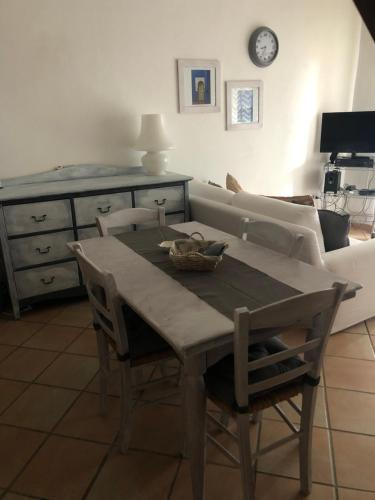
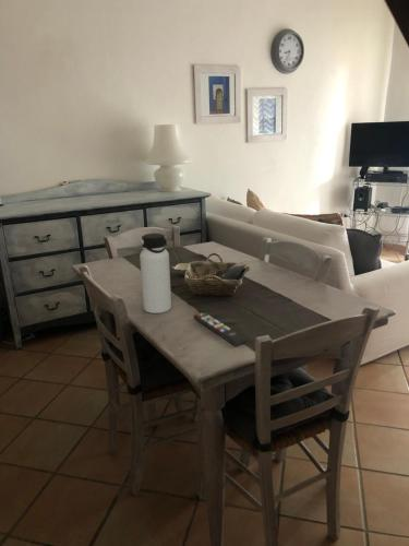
+ remote control (218, 328)
+ water bottle (155, 272)
